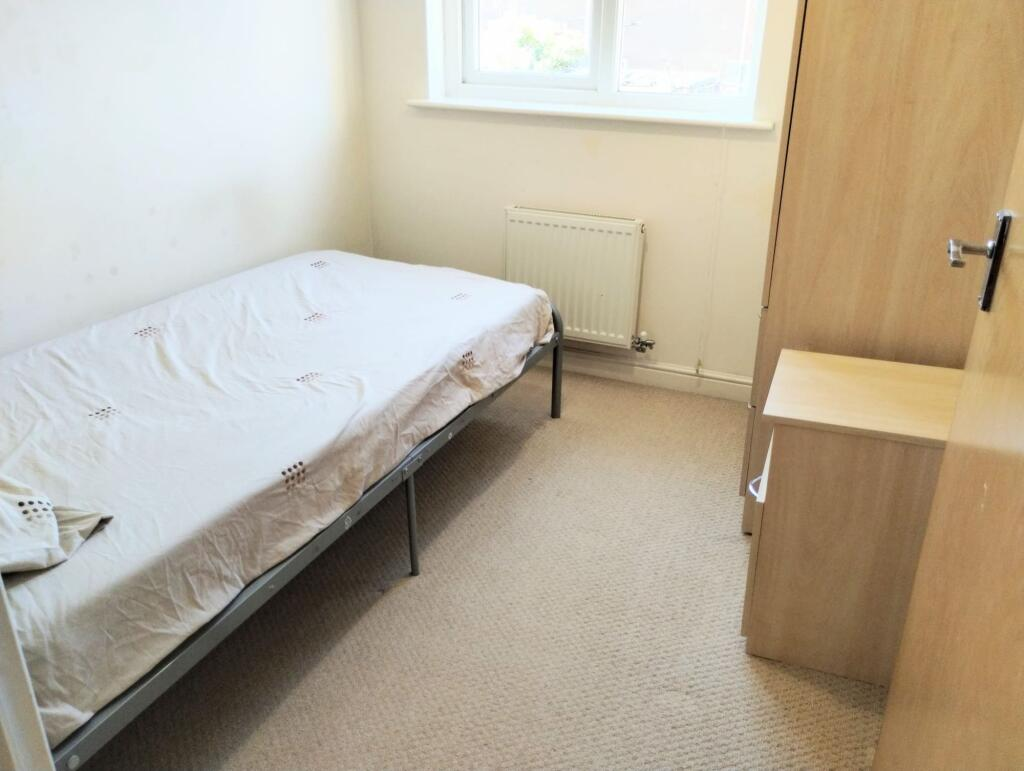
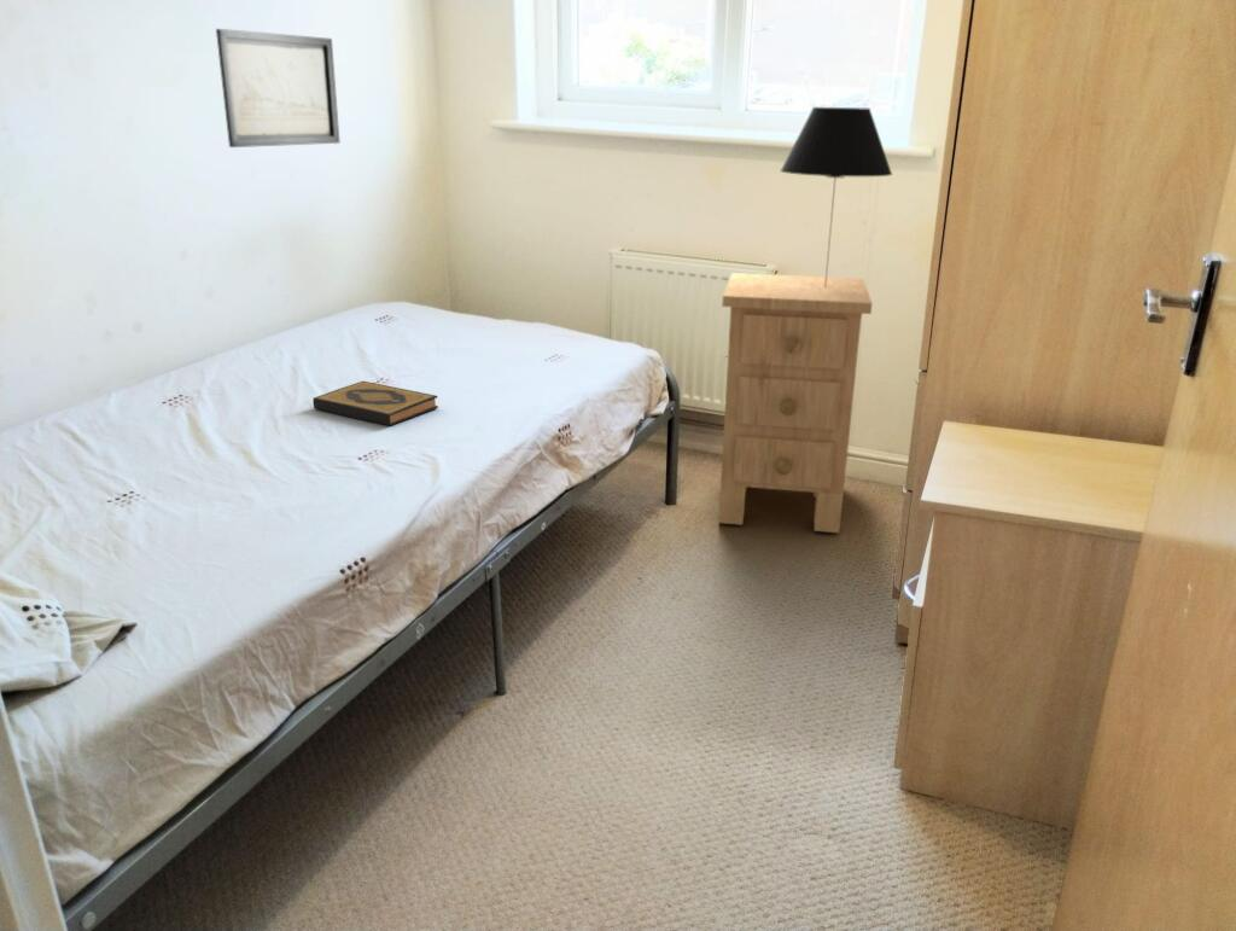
+ wall art (282, 89)
+ nightstand (787, 402)
+ table lamp (833, 199)
+ hardback book (375, 402)
